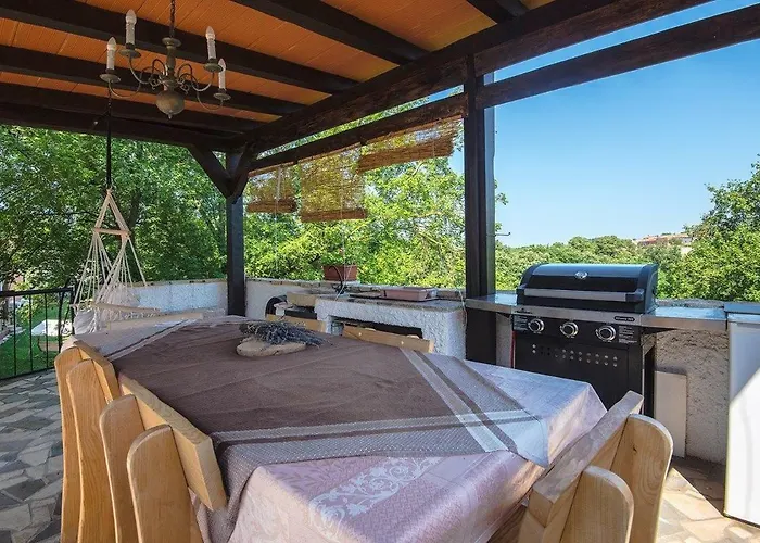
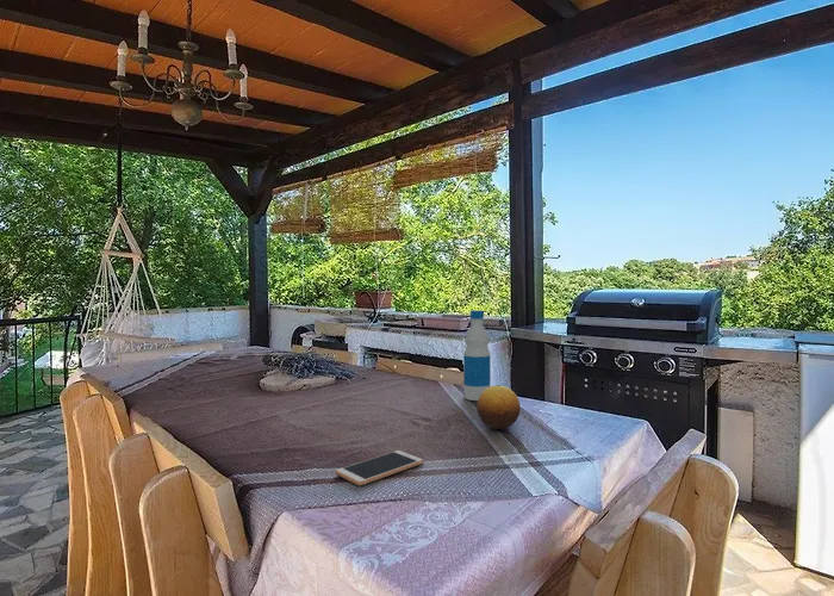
+ fruit (498, 406)
+ smartphone (380, 466)
+ bottle (477, 354)
